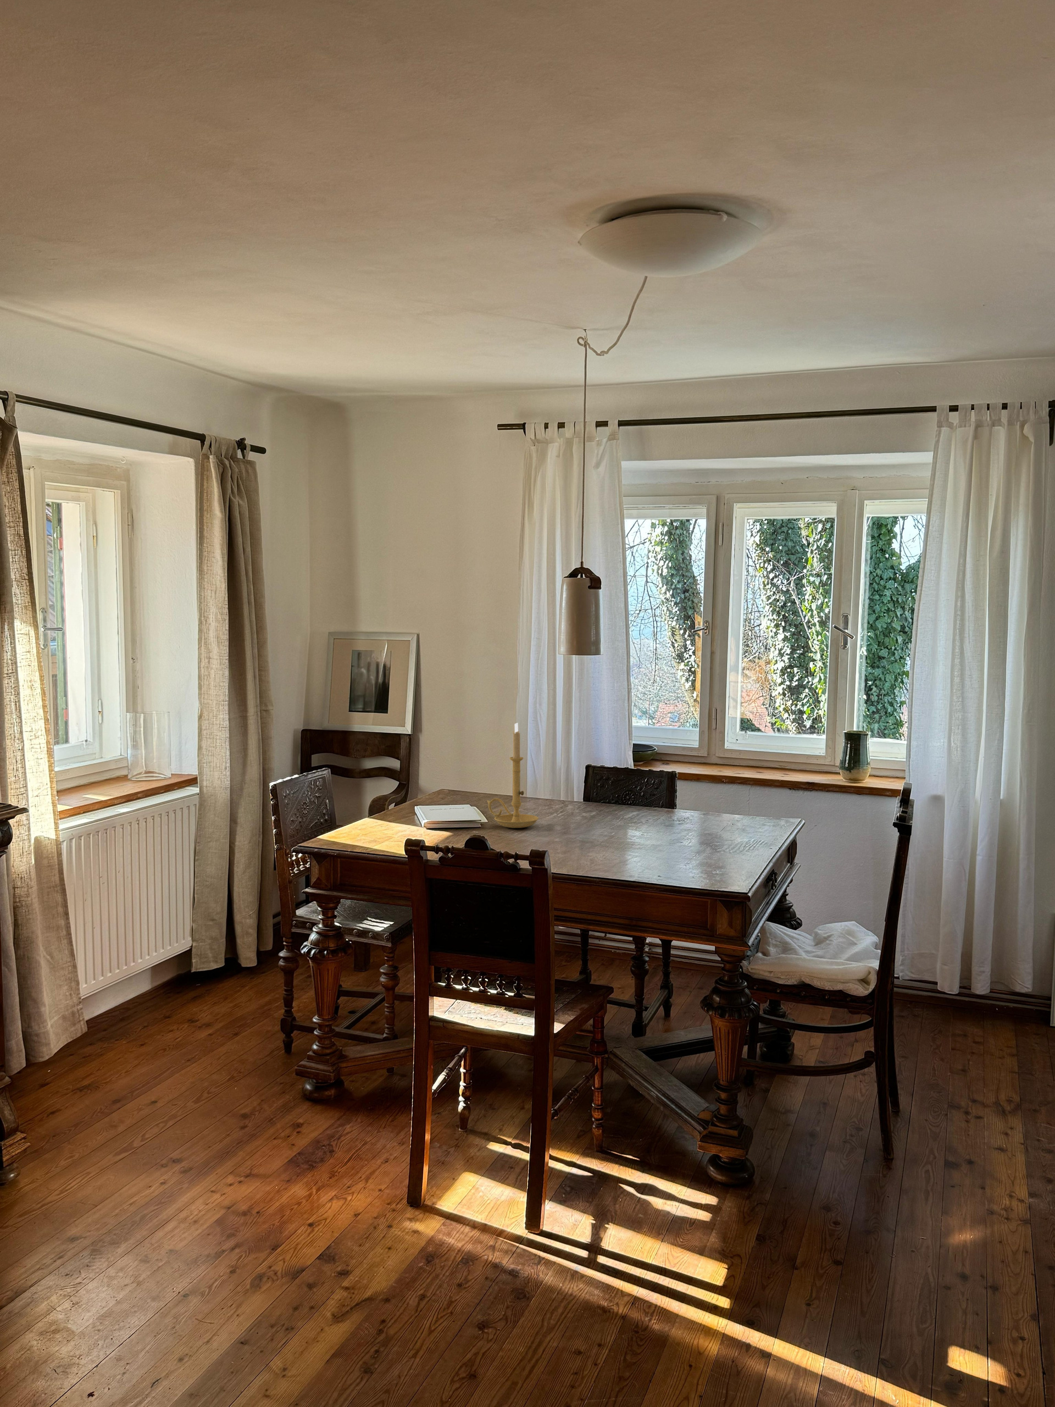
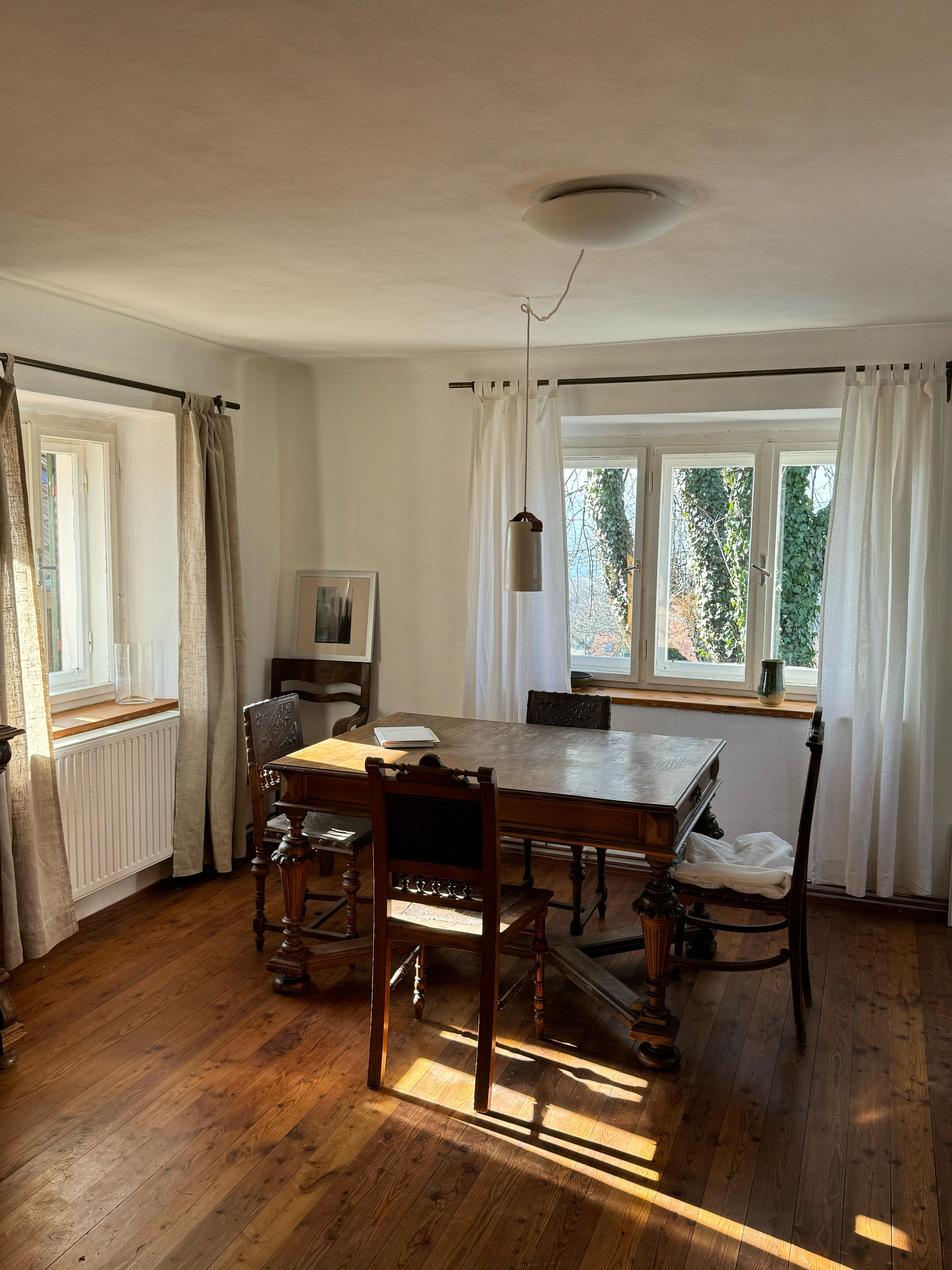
- candle holder (515, 774)
